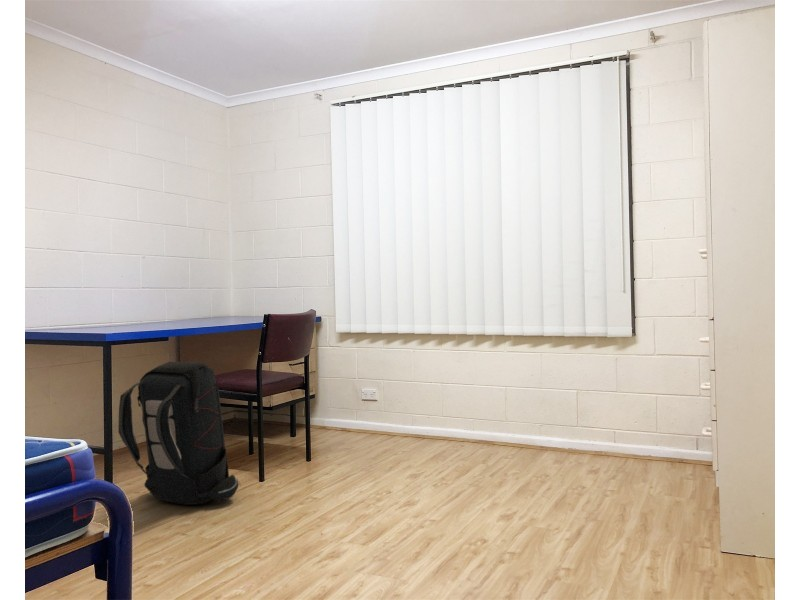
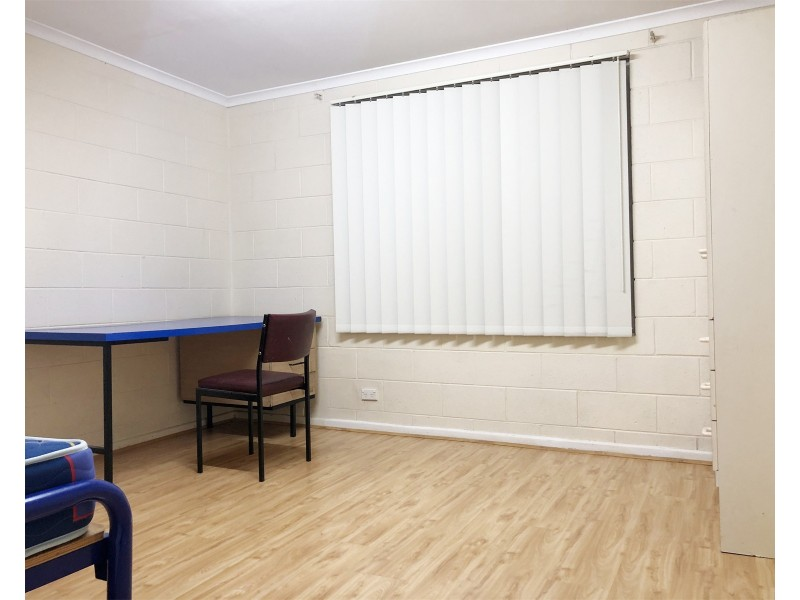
- backpack (176, 433)
